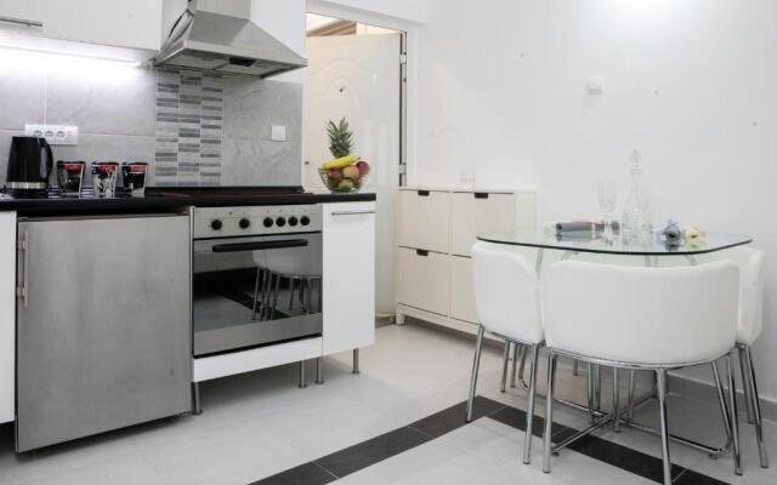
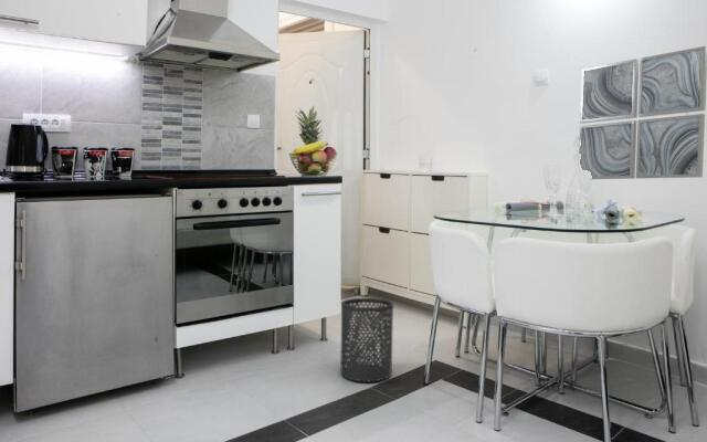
+ trash can (366, 338)
+ wall art (636, 117)
